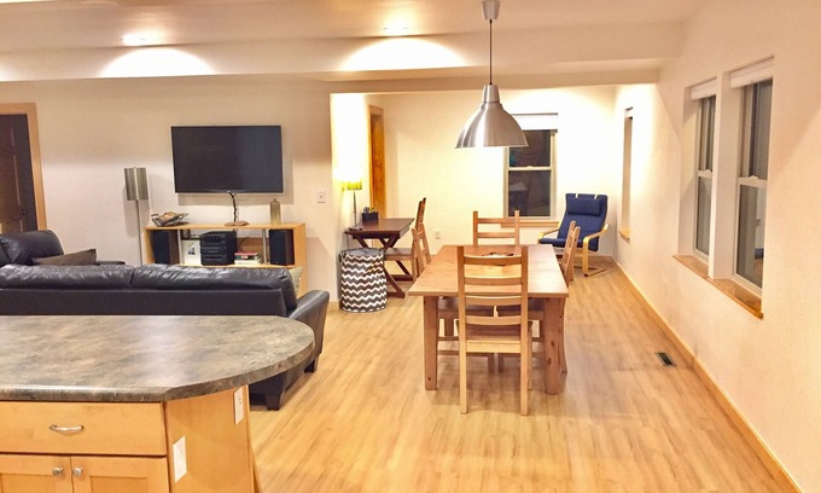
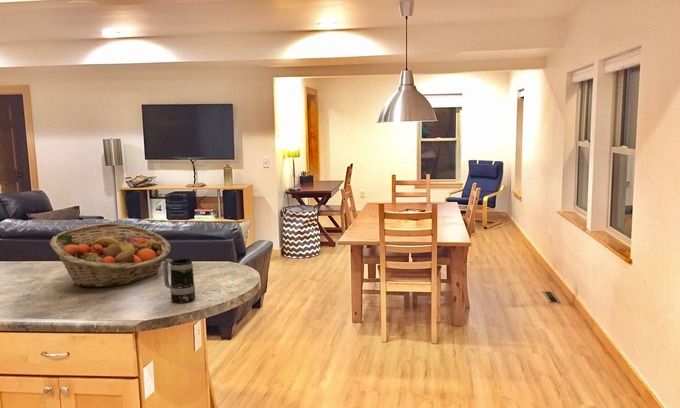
+ mug (178, 279)
+ fruit basket (113, 252)
